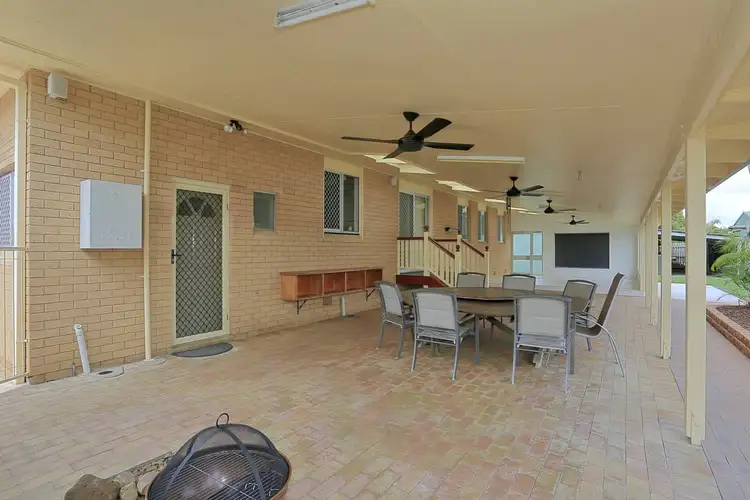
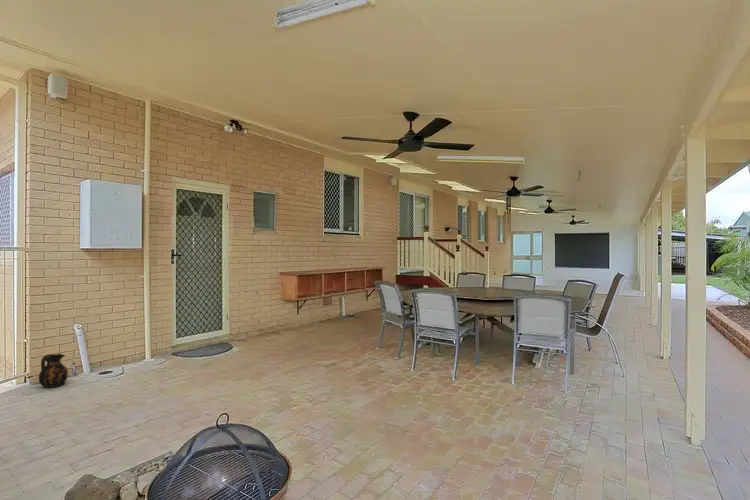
+ ceramic jug (53, 369)
